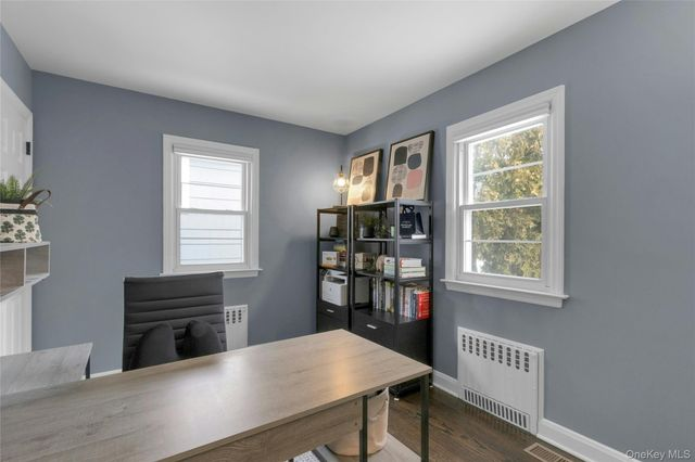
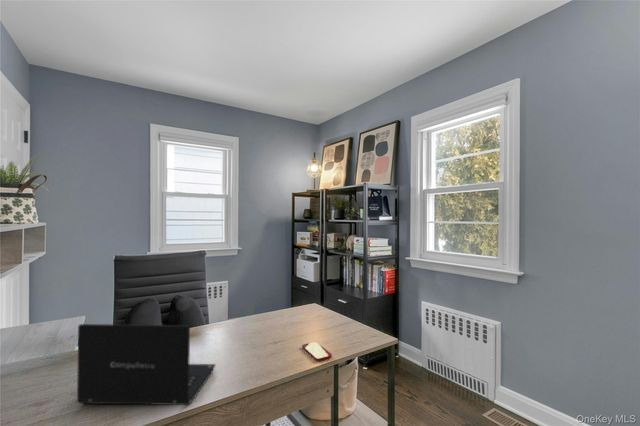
+ laptop (153, 349)
+ smartphone (316, 350)
